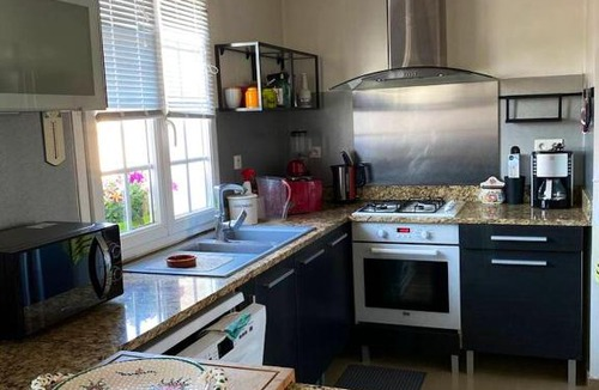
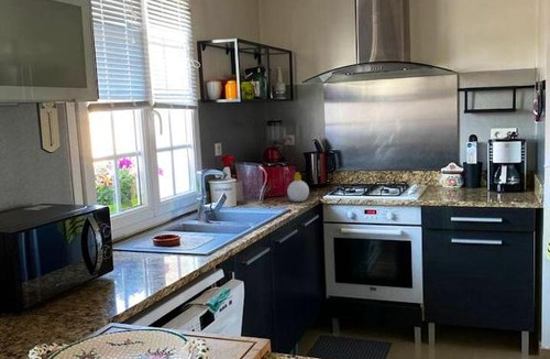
+ soap bottle (297, 186)
